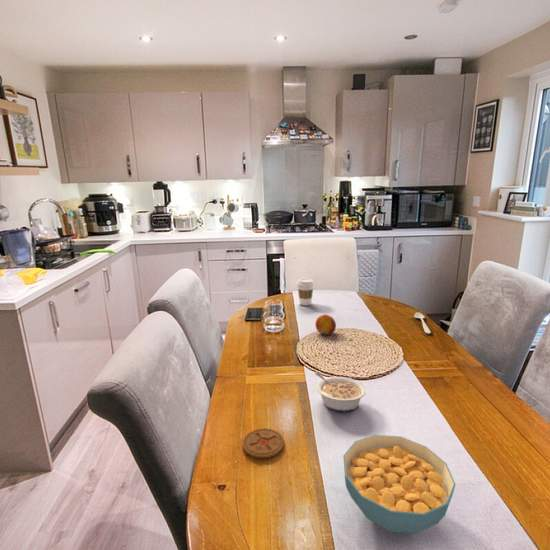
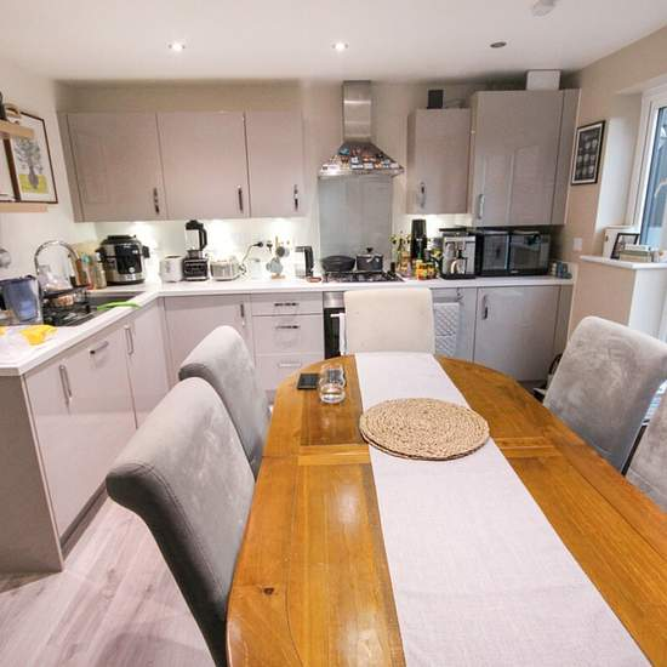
- coaster (263, 442)
- fruit (325, 323)
- coffee cup (305, 291)
- spoon (422, 322)
- legume (338, 393)
- cereal bowl (394, 490)
